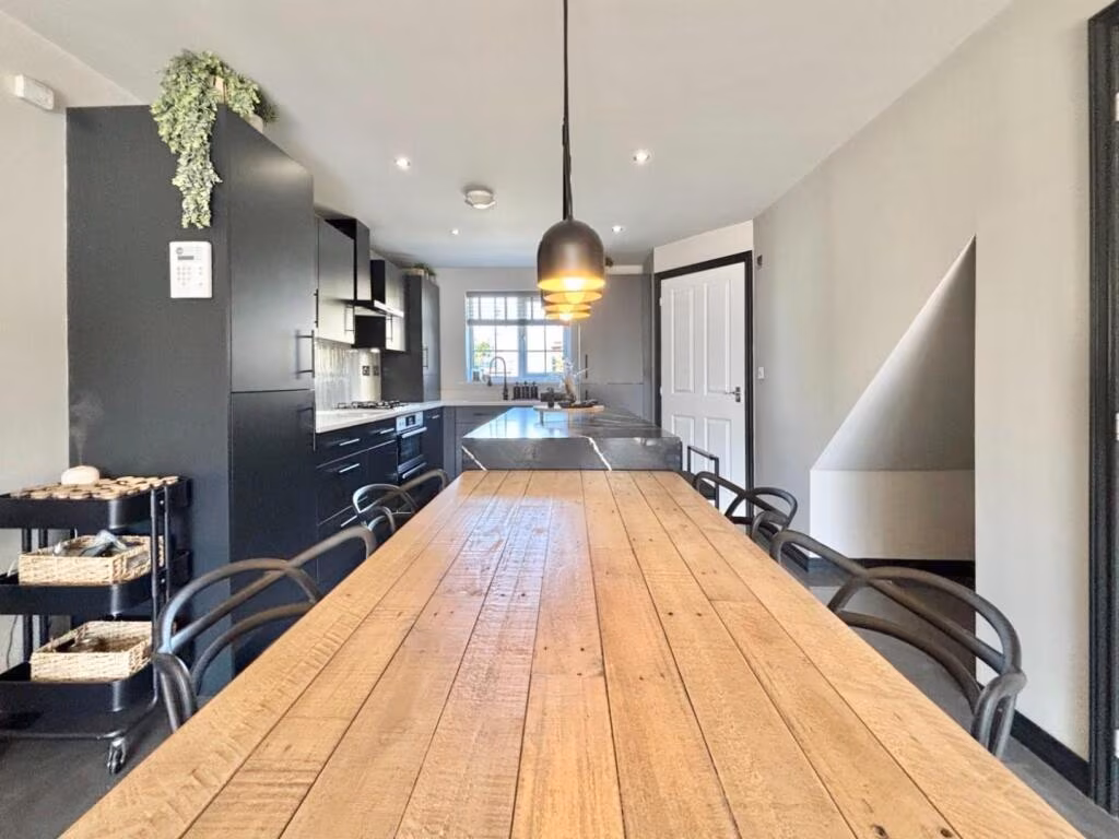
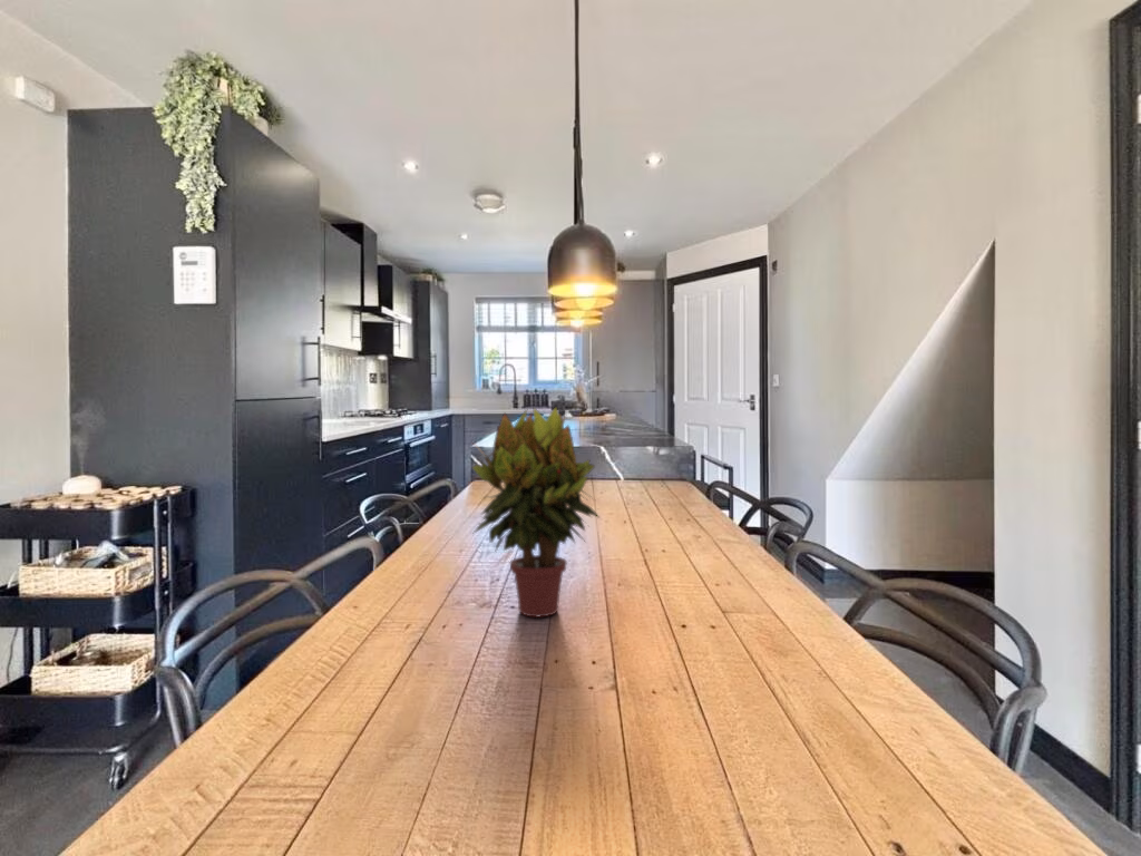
+ potted plant (540, 507)
